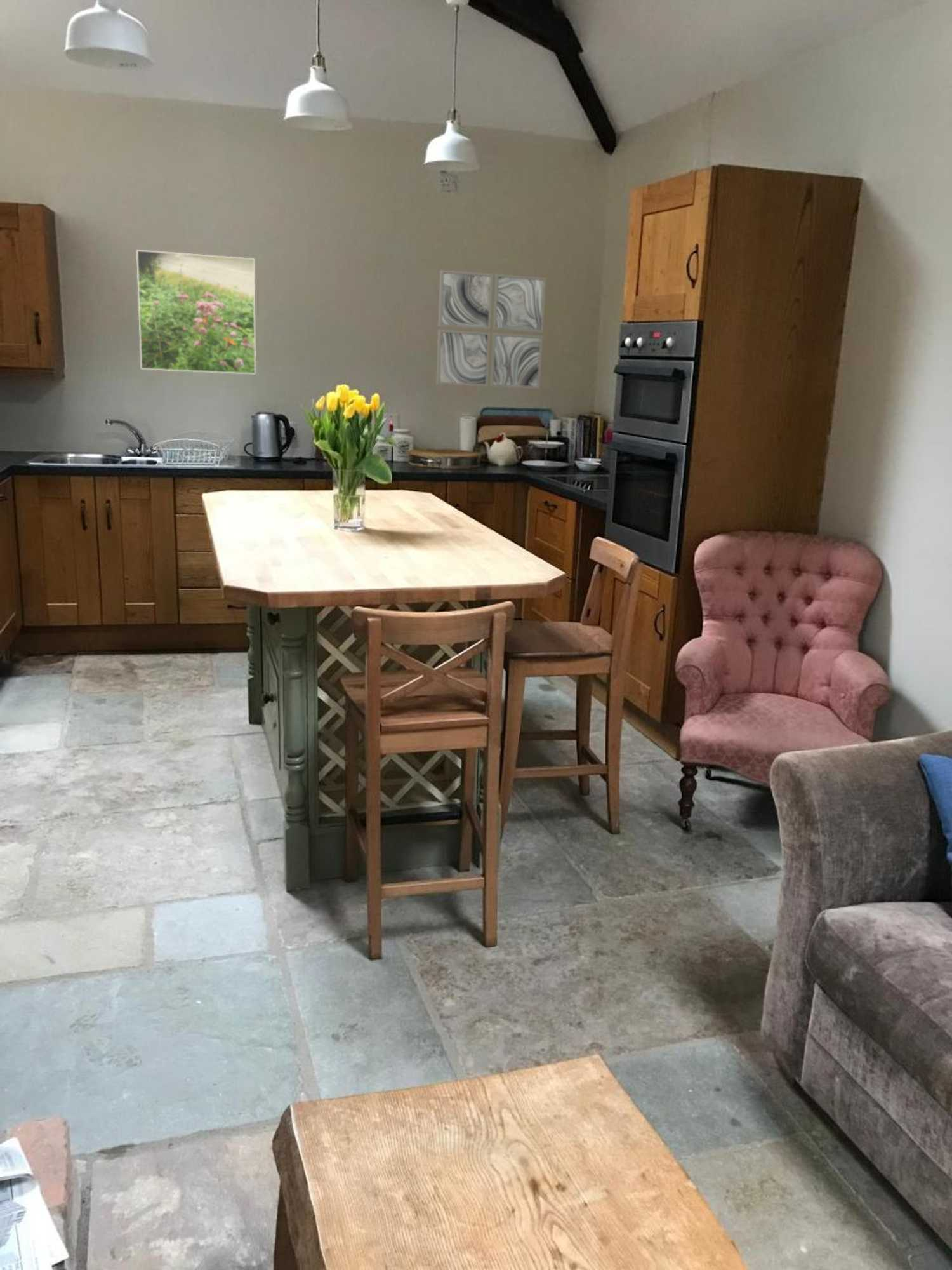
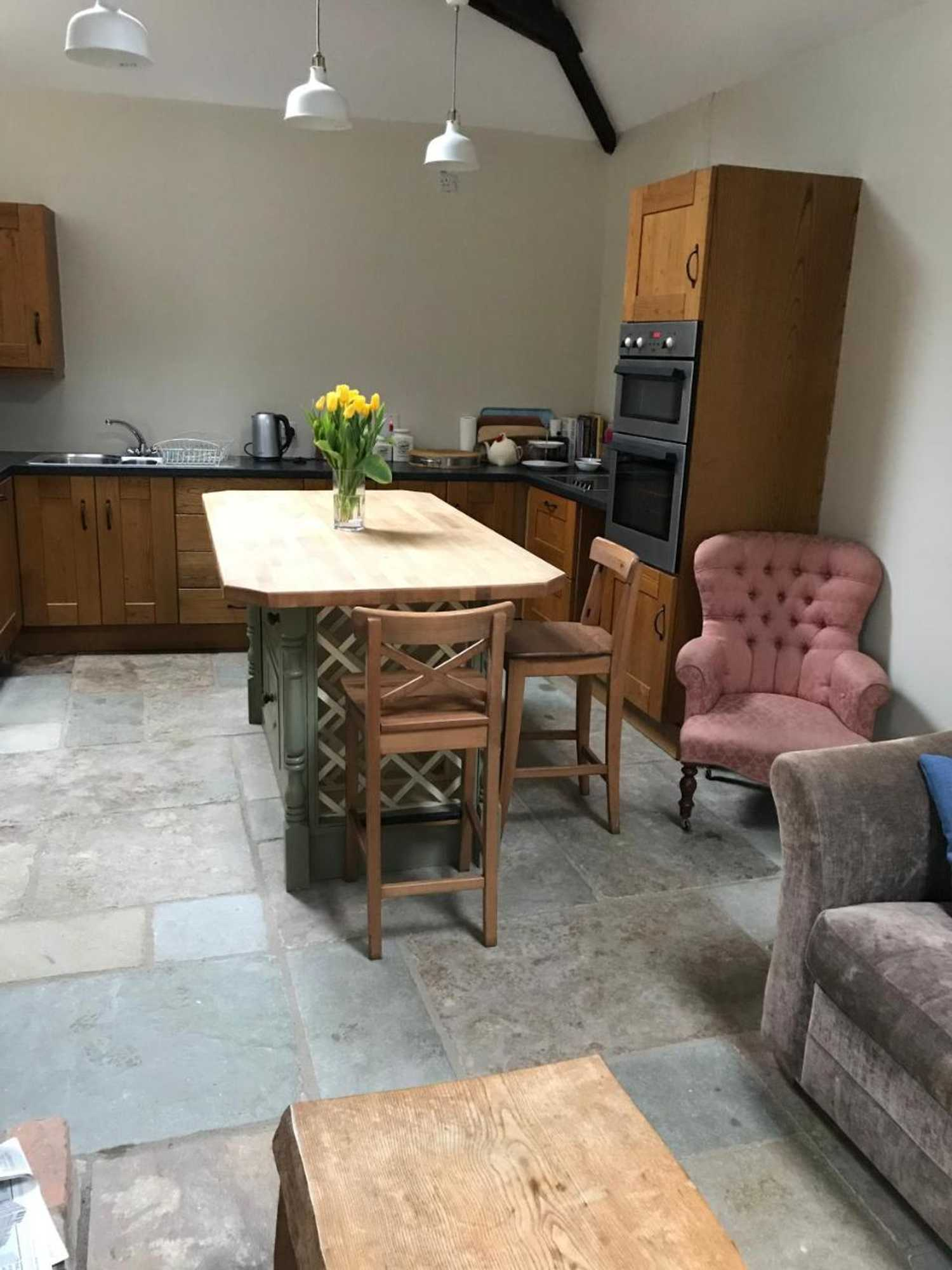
- wall art (490, 329)
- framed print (197, 314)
